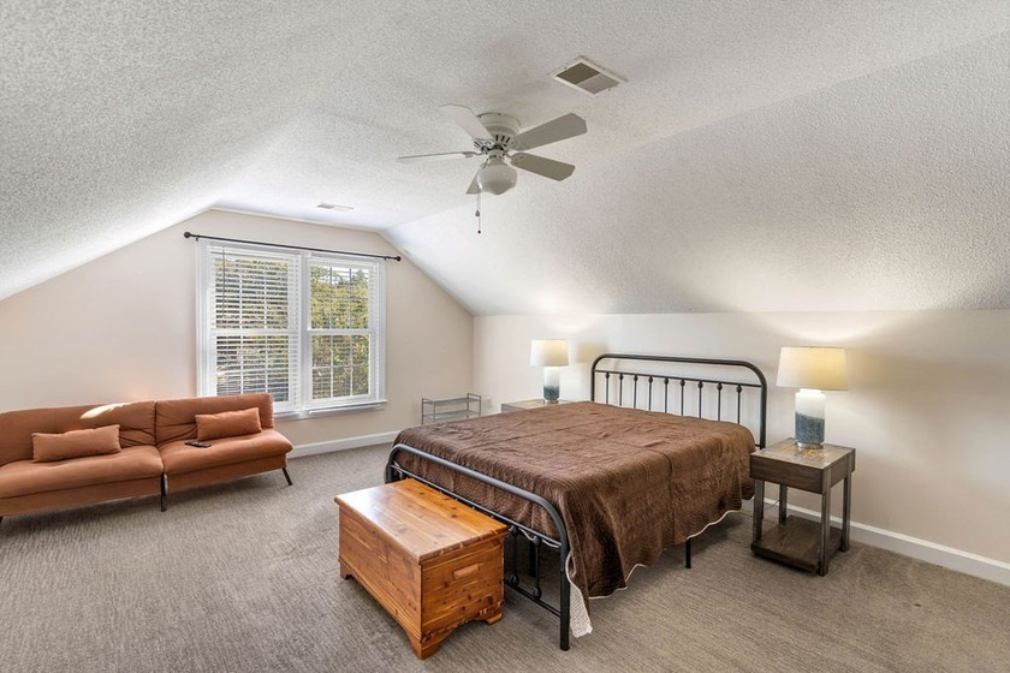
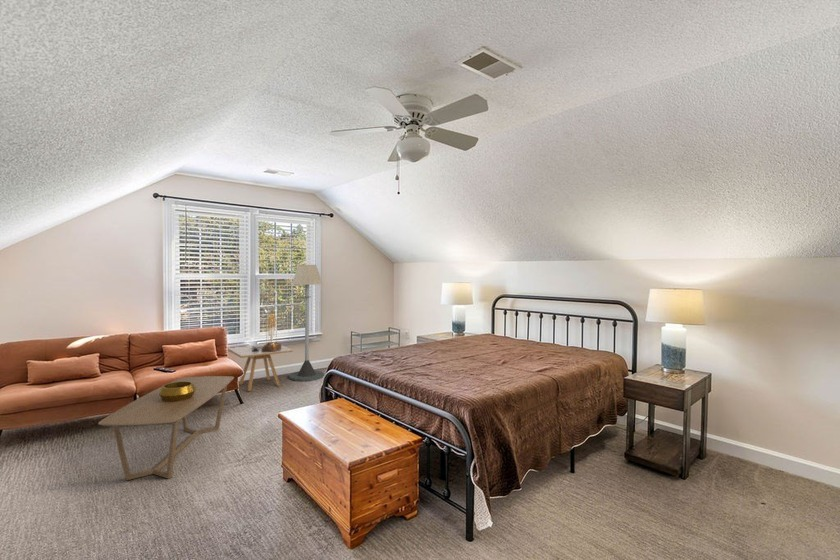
+ coffee table (178, 423)
+ decorative bowl (177, 391)
+ floor lamp (307, 320)
+ side table (254, 366)
+ table lamp (267, 329)
